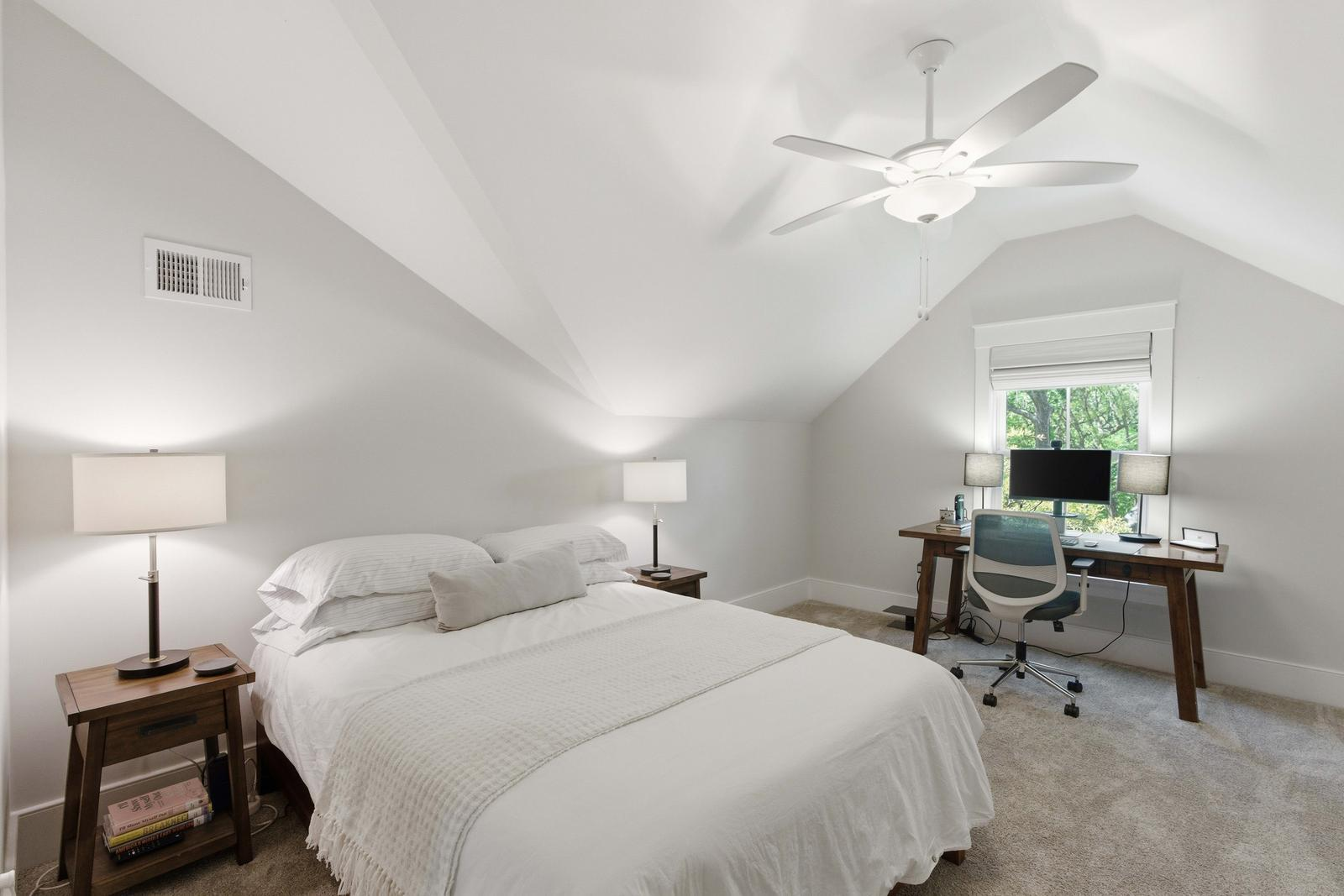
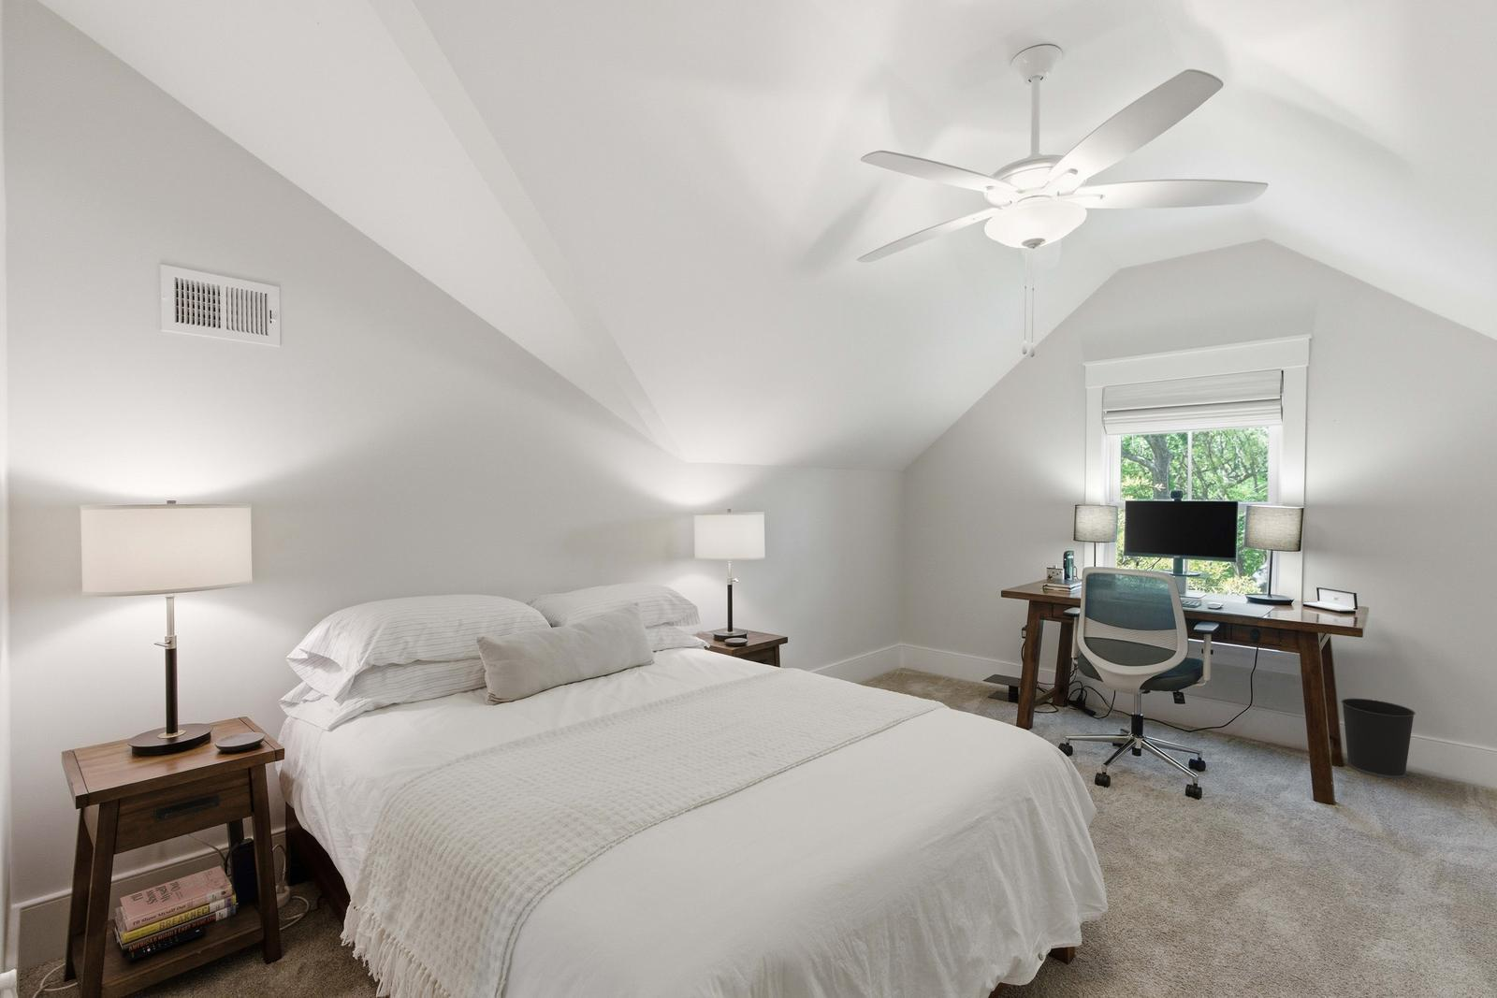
+ wastebasket (1377, 738)
